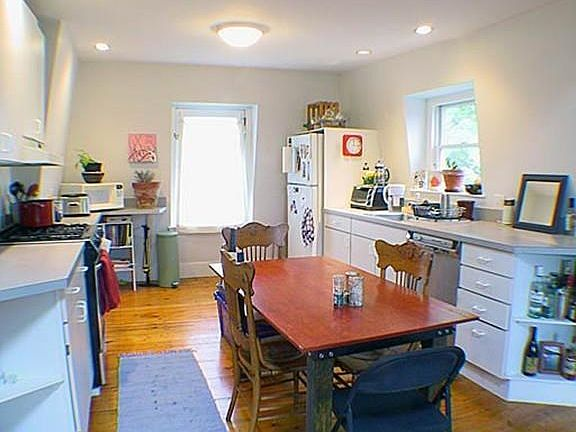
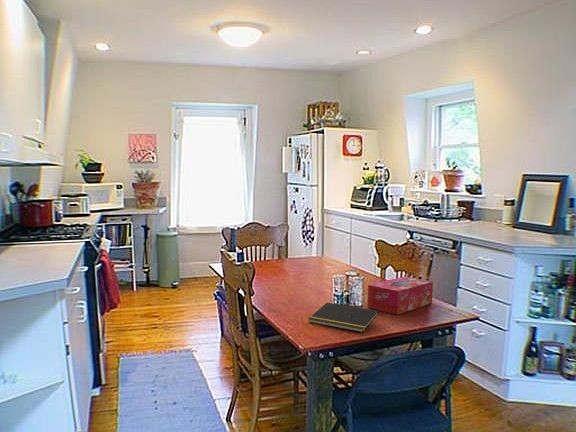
+ tissue box (400, 294)
+ notepad (343, 316)
